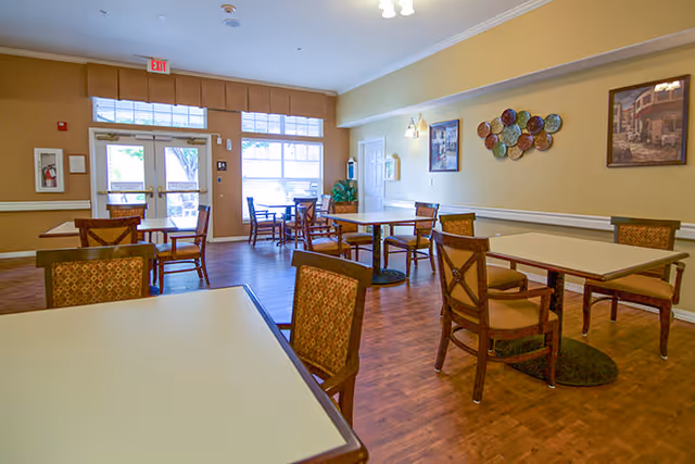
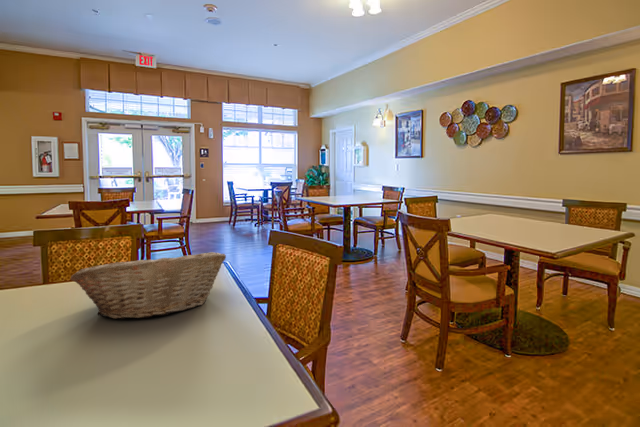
+ fruit basket (155, 278)
